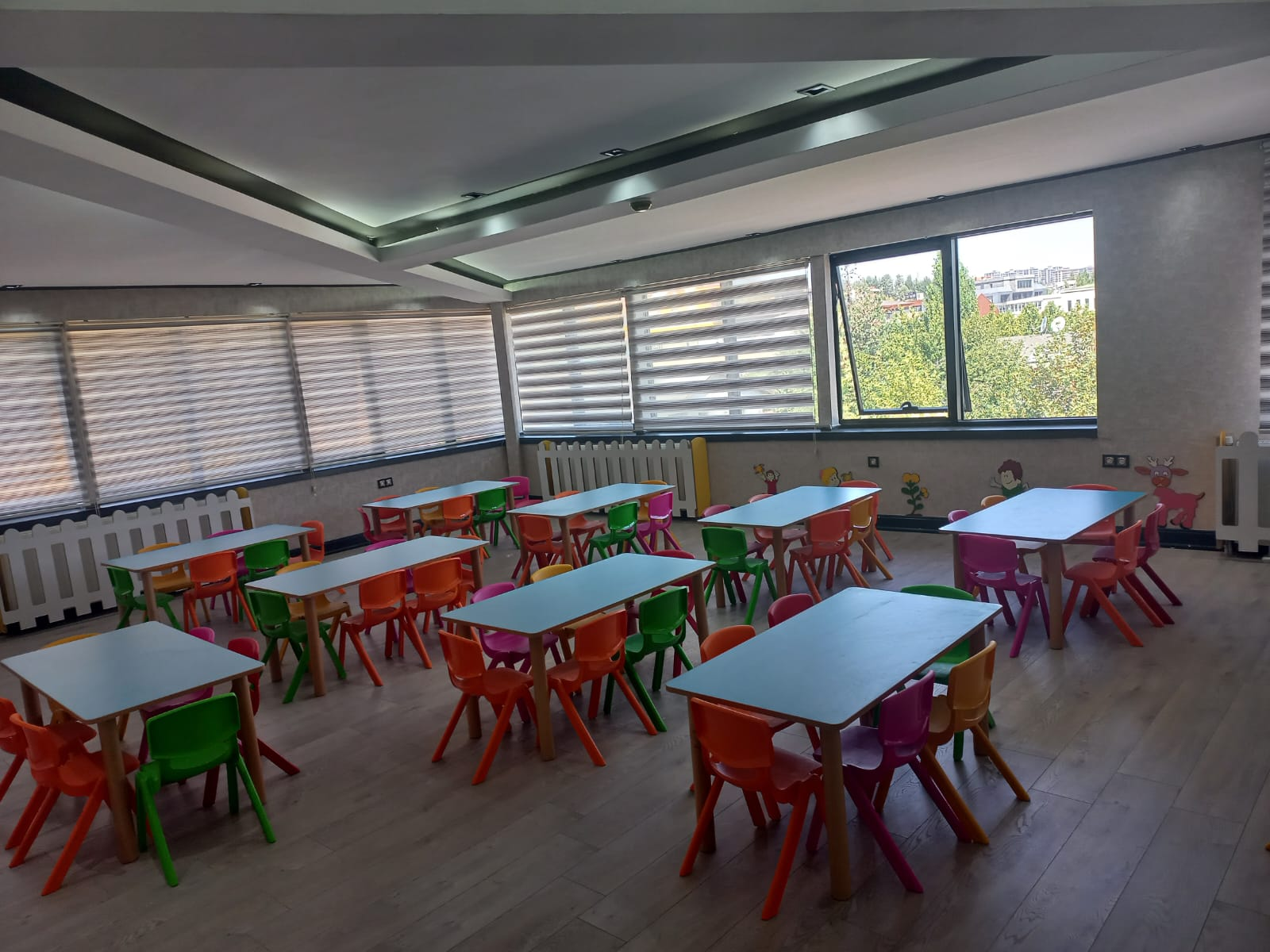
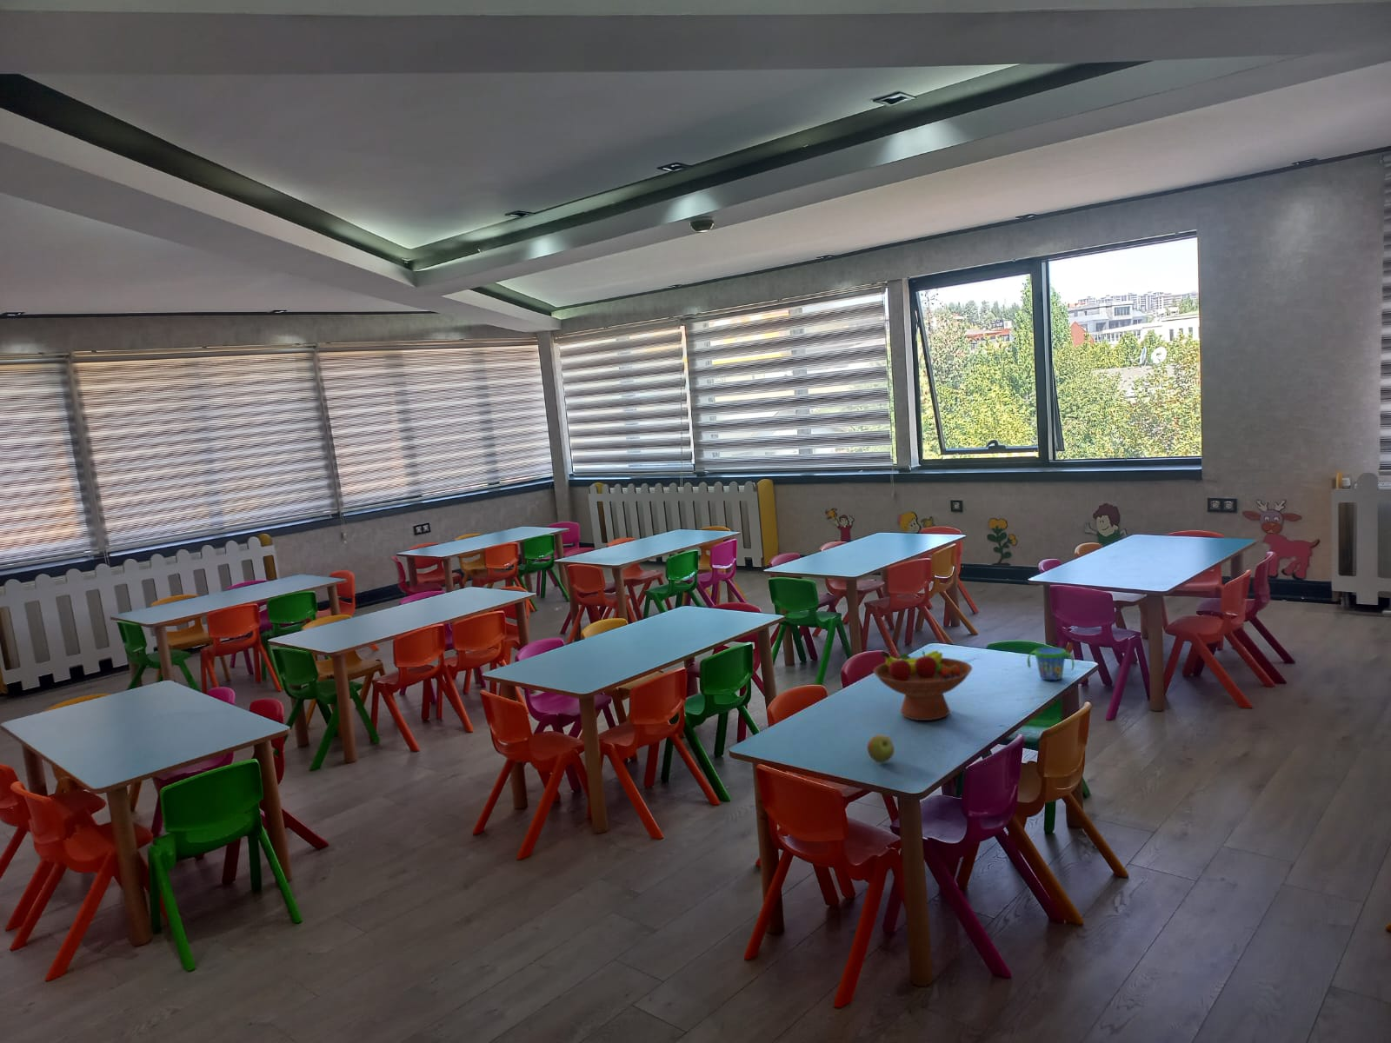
+ fruit bowl (922, 683)
+ apple (881, 748)
+ snack cup (1050, 664)
